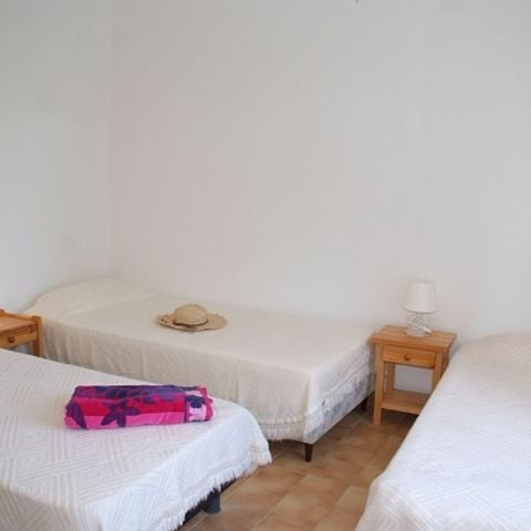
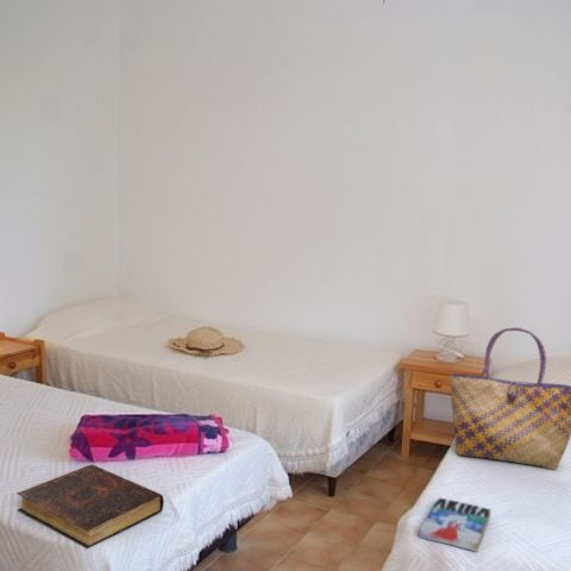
+ book (456, 521)
+ book (90, 501)
+ tote bag (512, 394)
